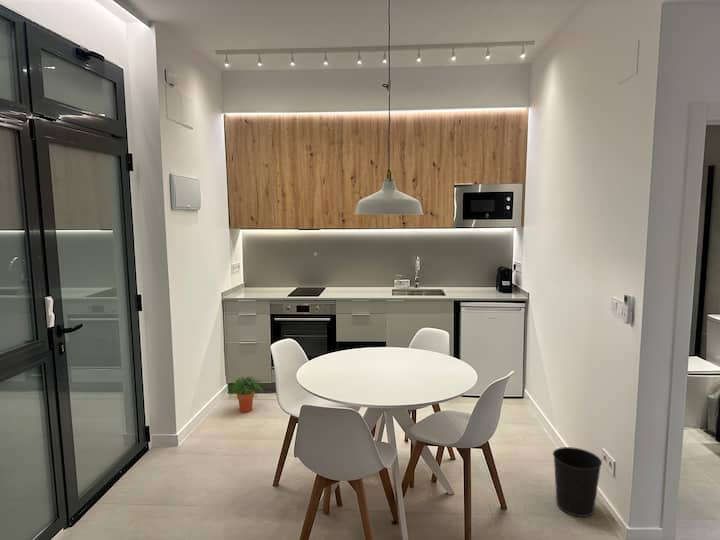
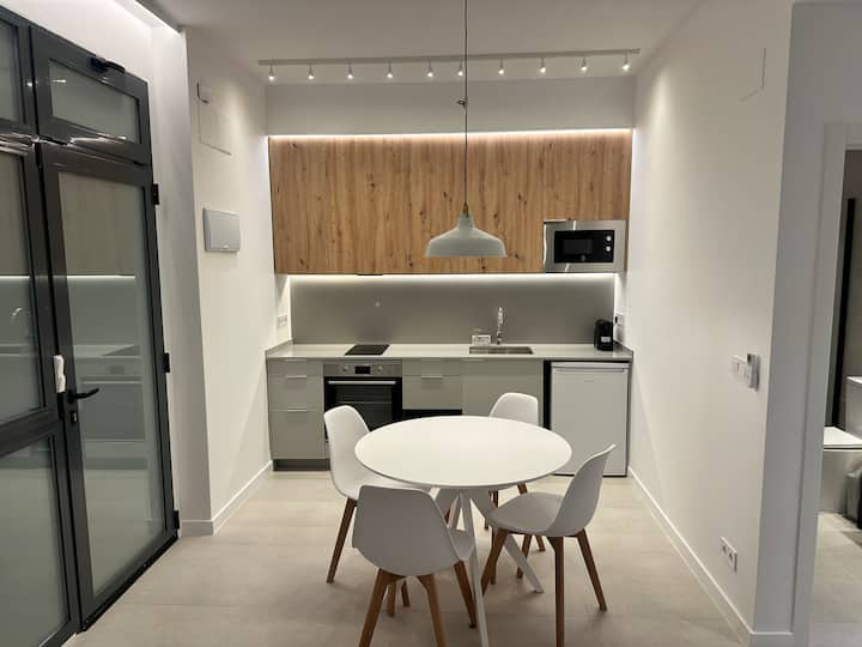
- wastebasket (575, 482)
- potted plant (245, 394)
